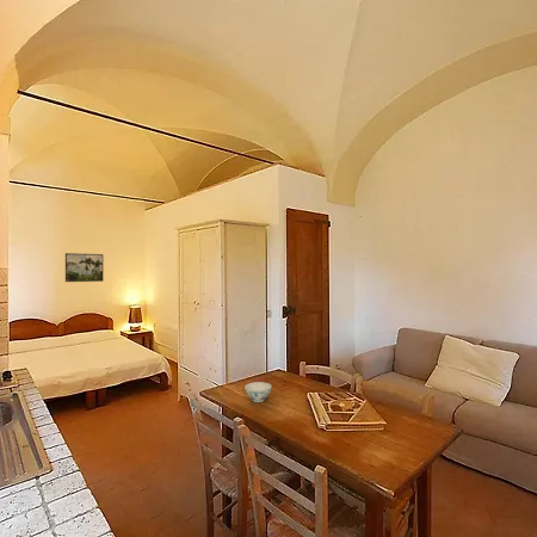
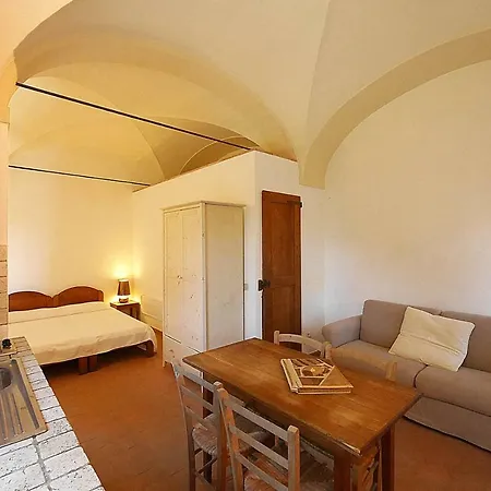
- chinaware (258, 393)
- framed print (85, 267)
